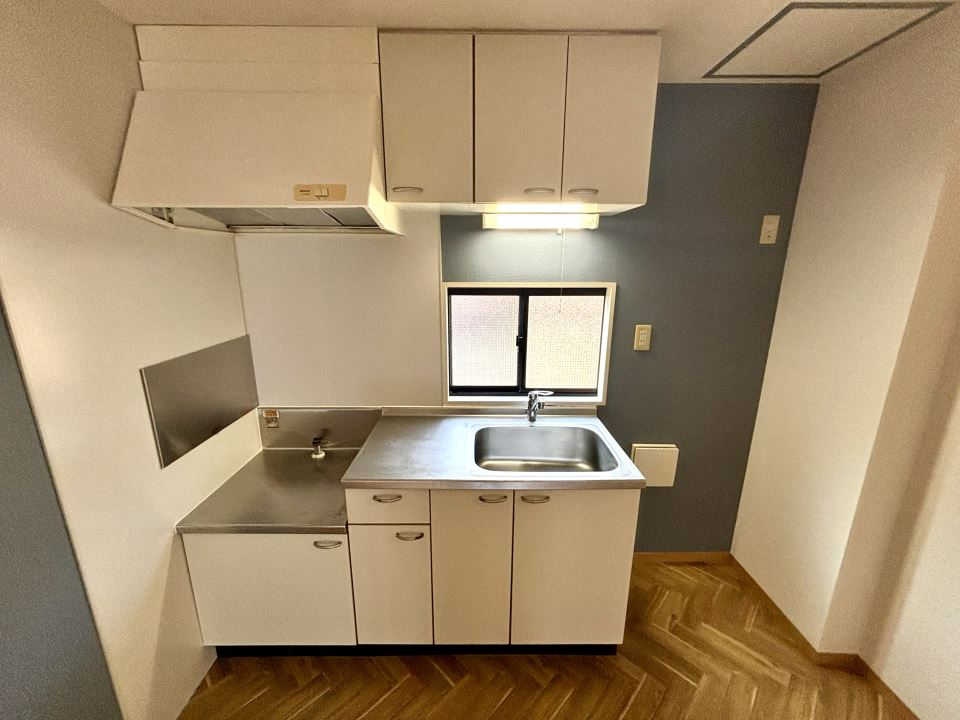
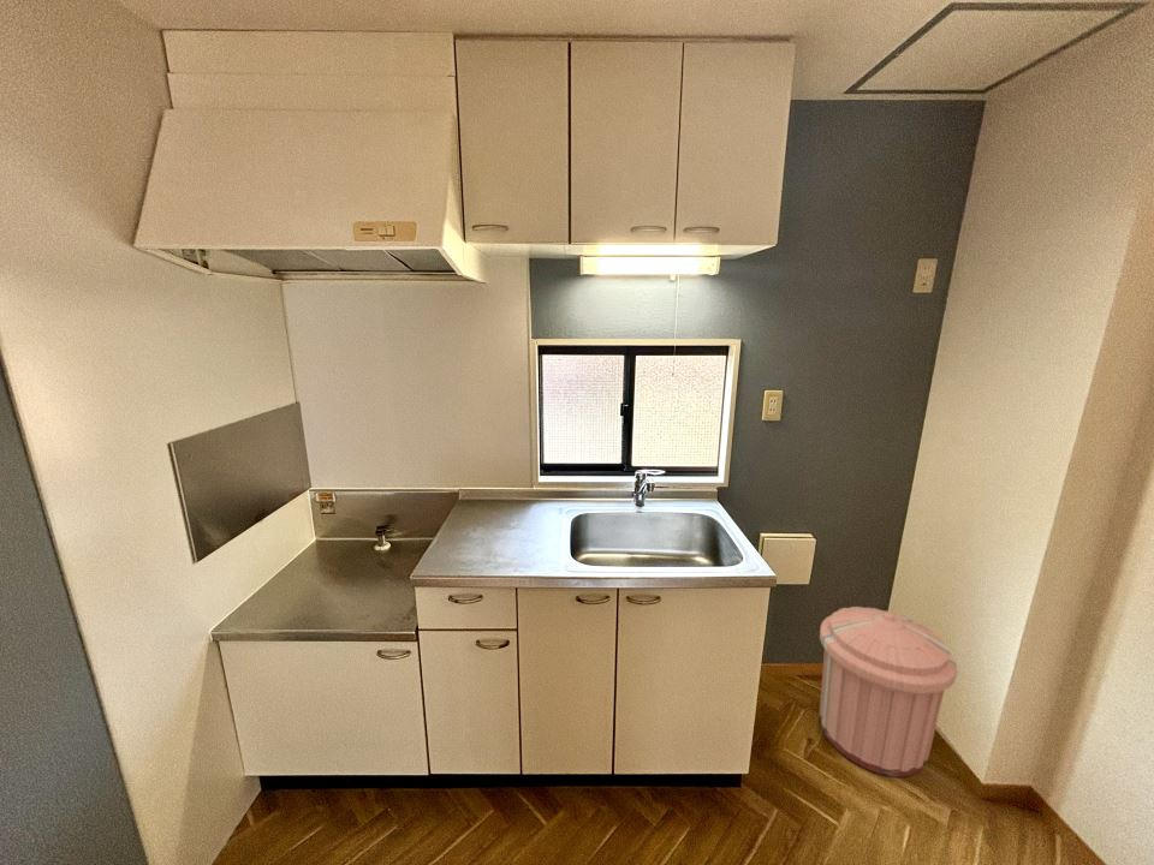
+ trash can (879, 678)
